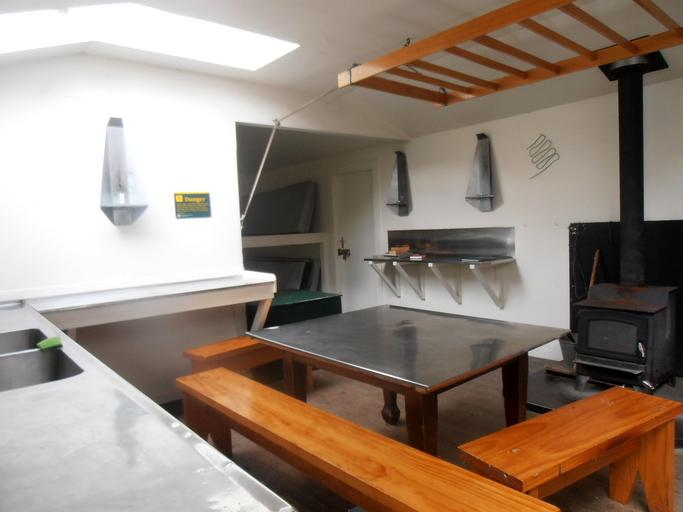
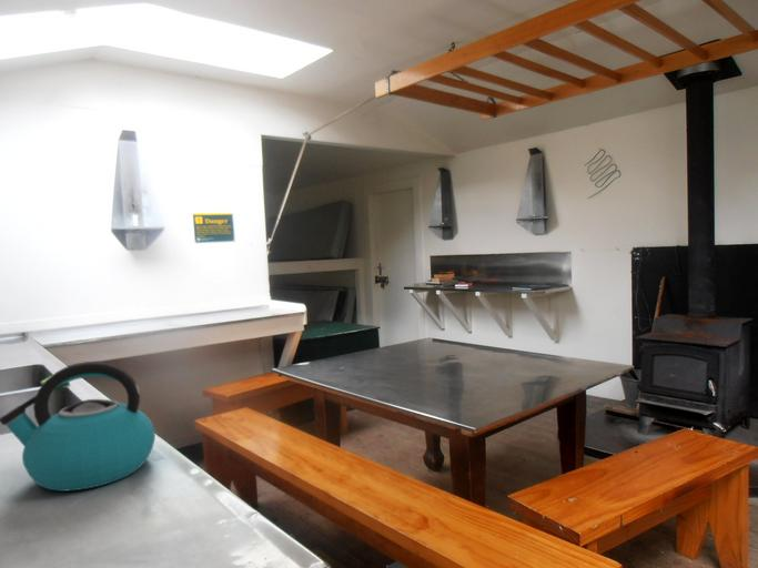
+ kettle (80, 418)
